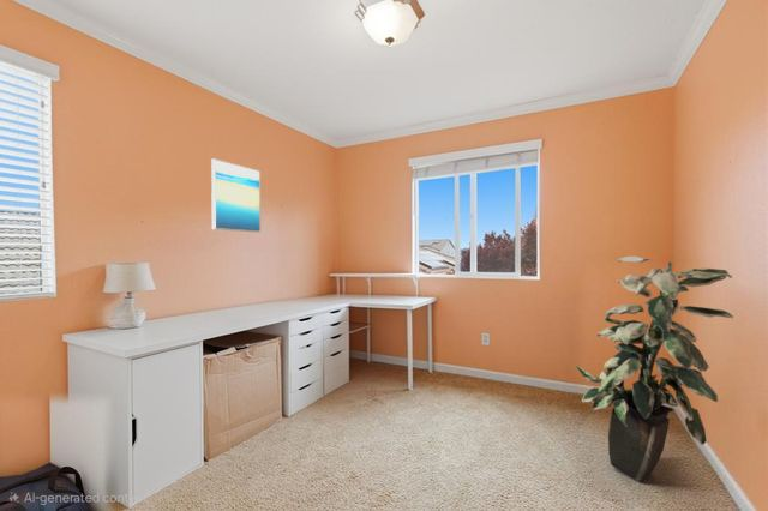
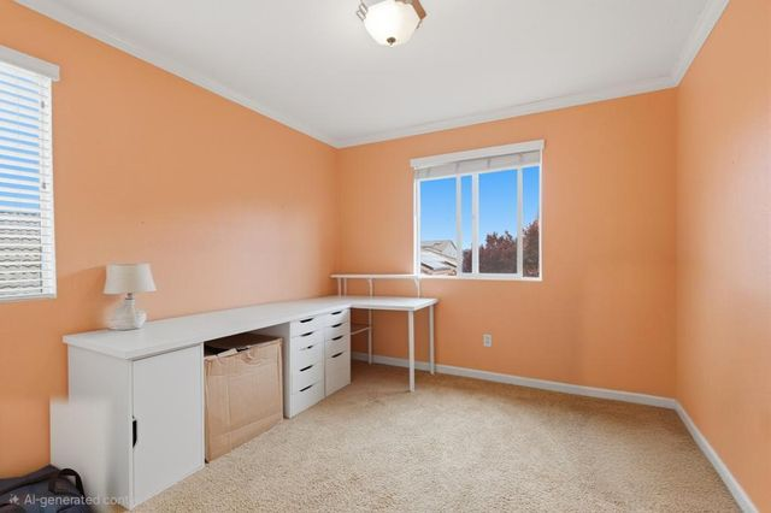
- indoor plant (647, 365)
- wall art (238, 197)
